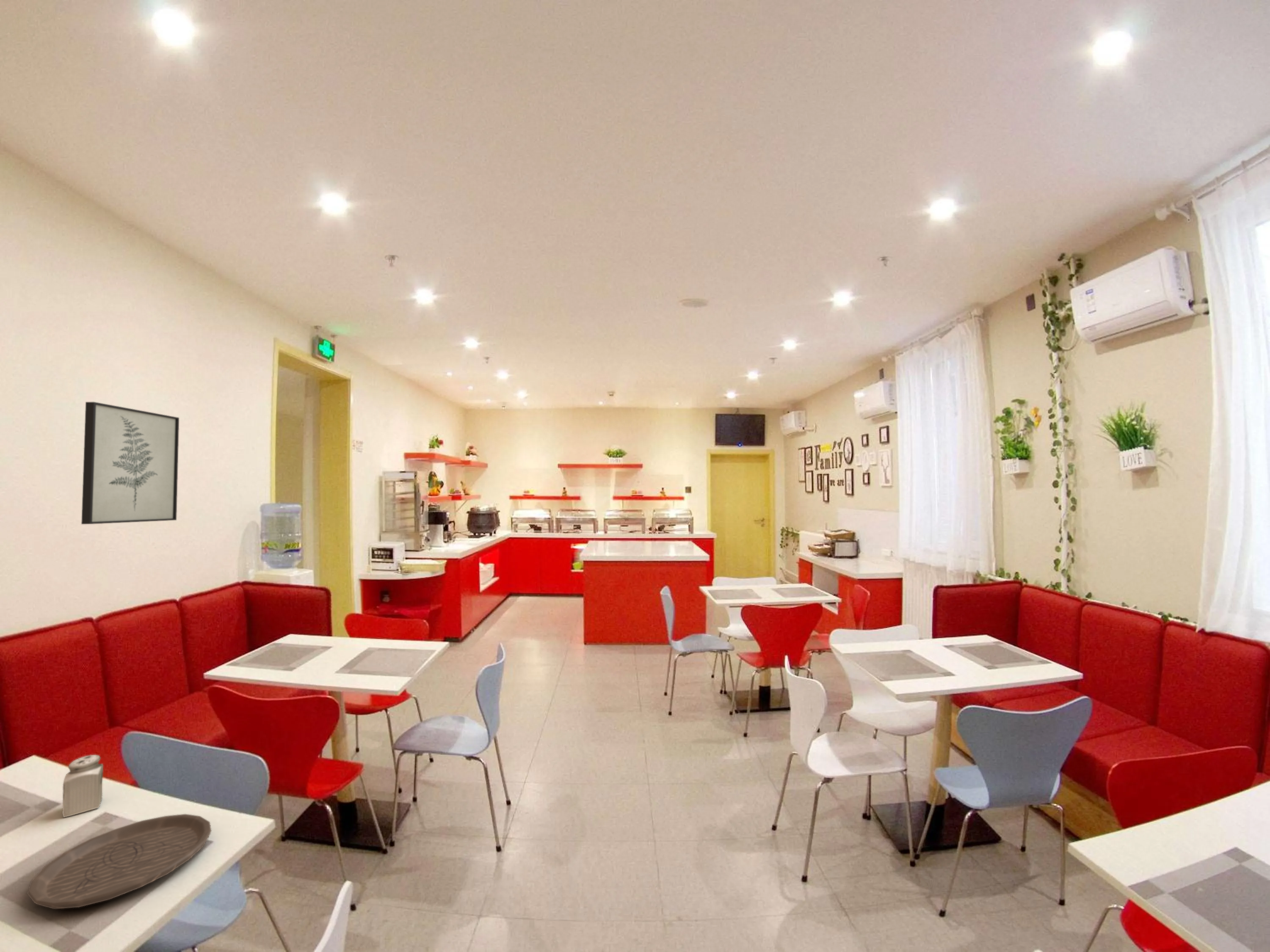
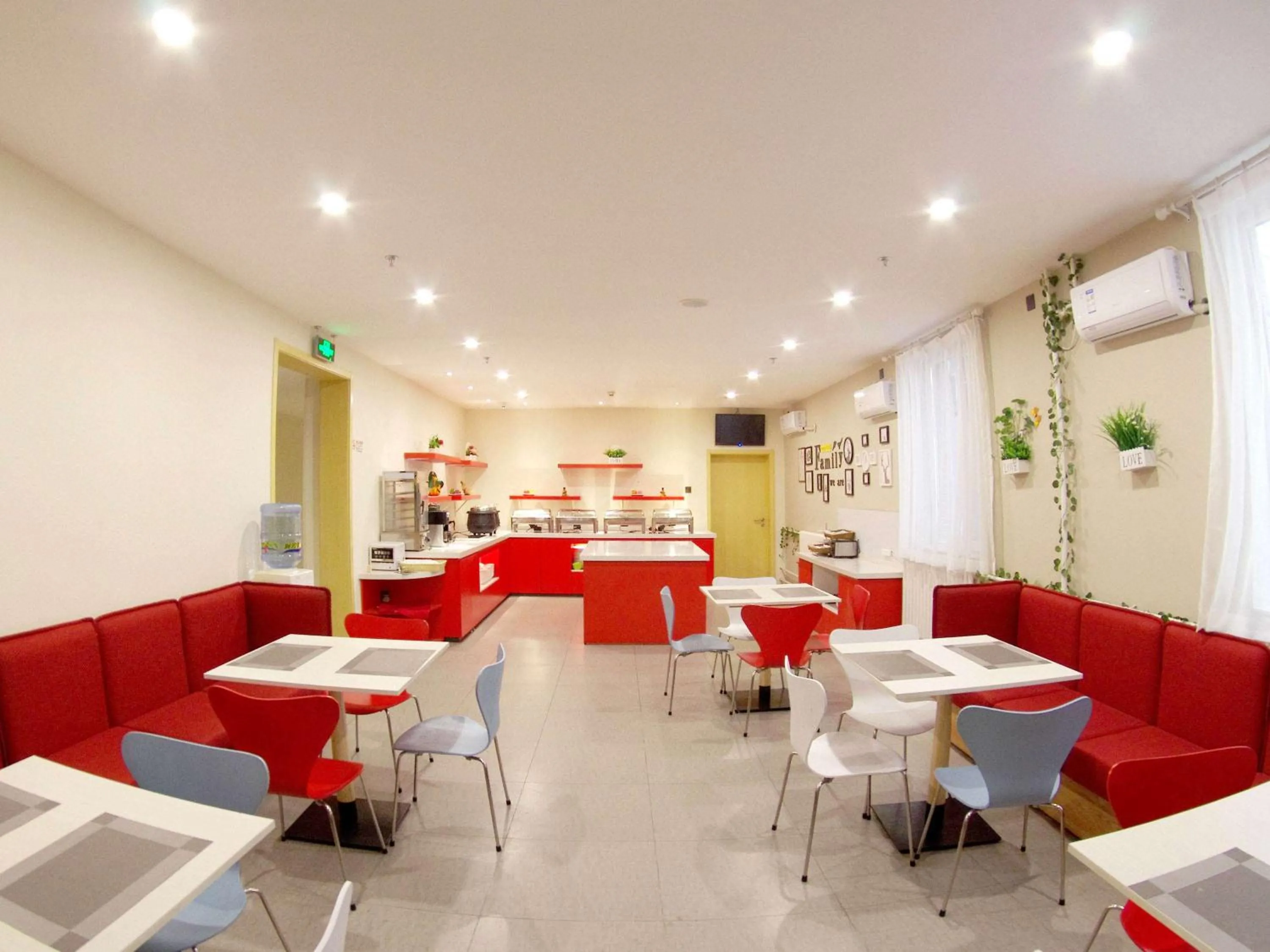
- plate (127, 858)
- wall art (135, 466)
- salt shaker (83, 783)
